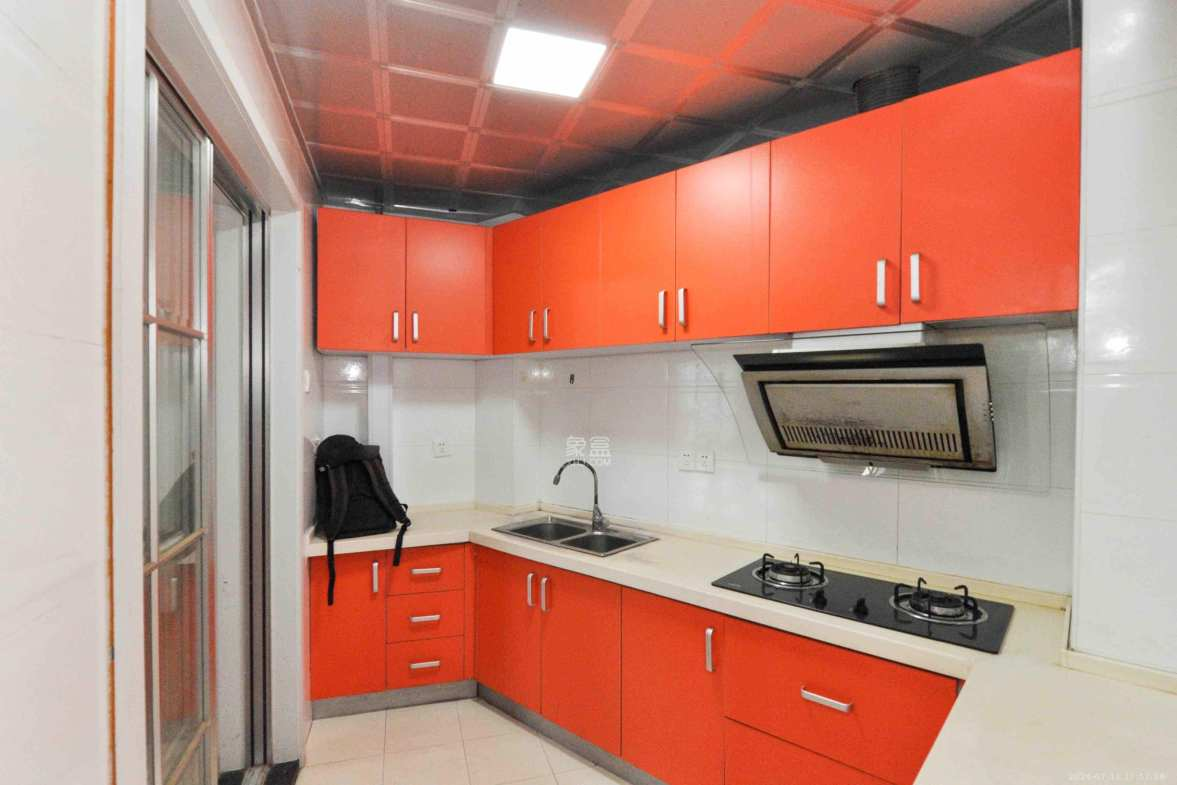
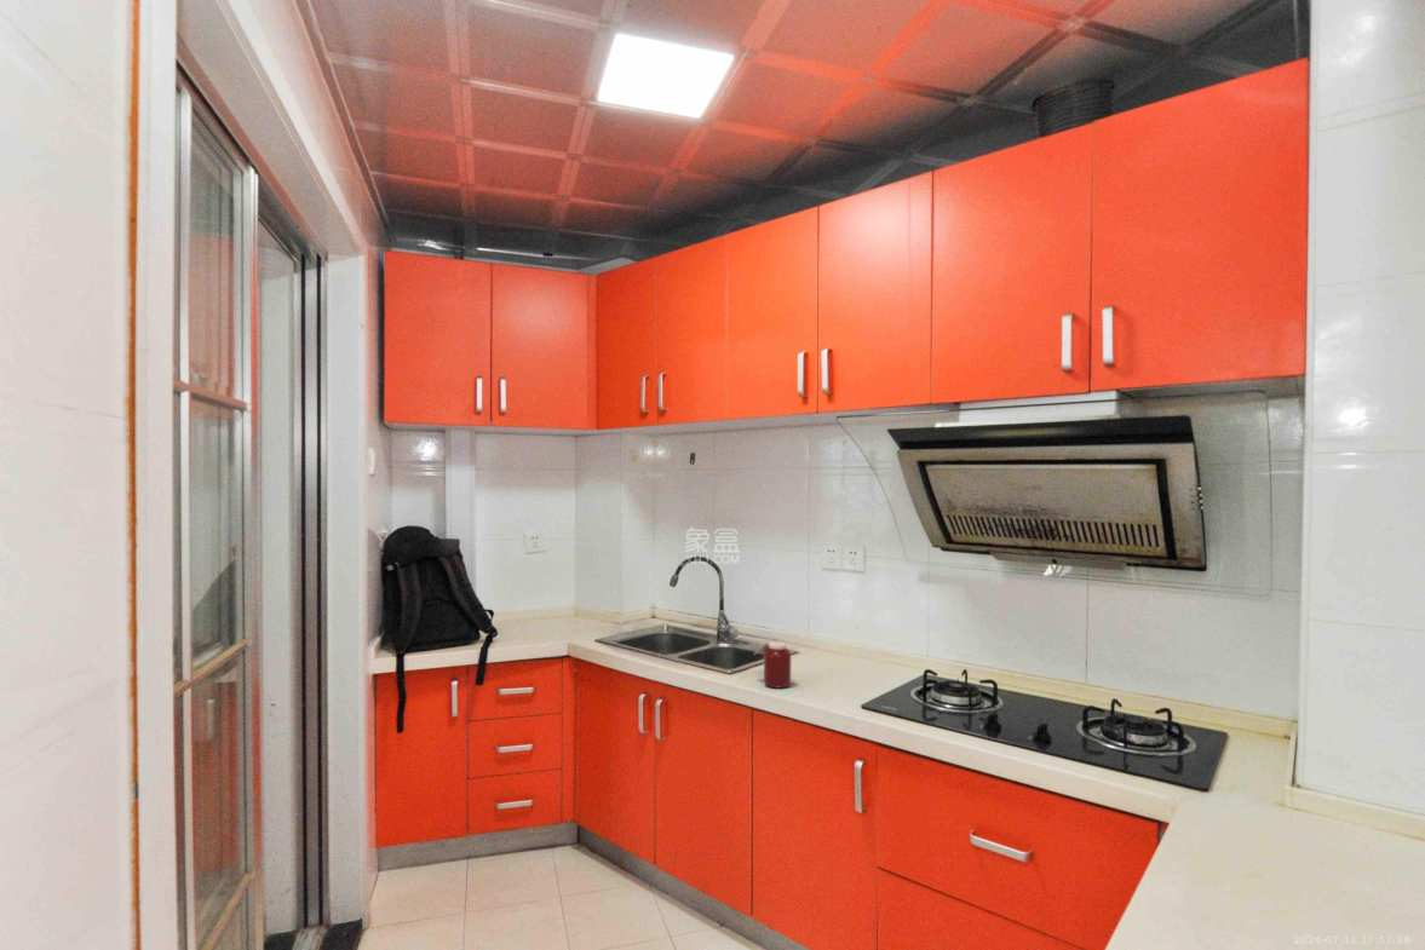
+ jar (774, 662)
